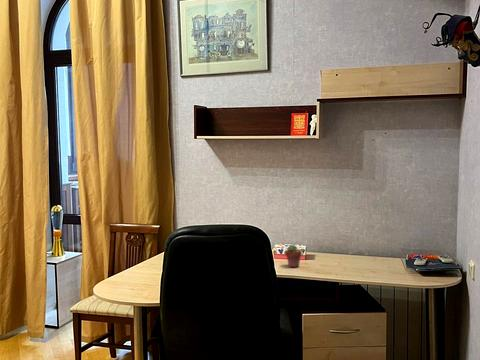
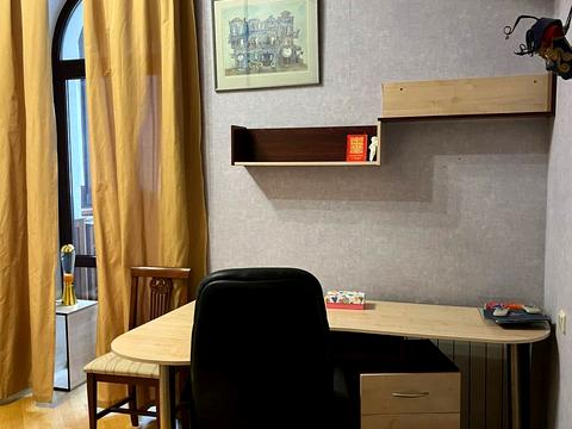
- potted succulent (293, 255)
